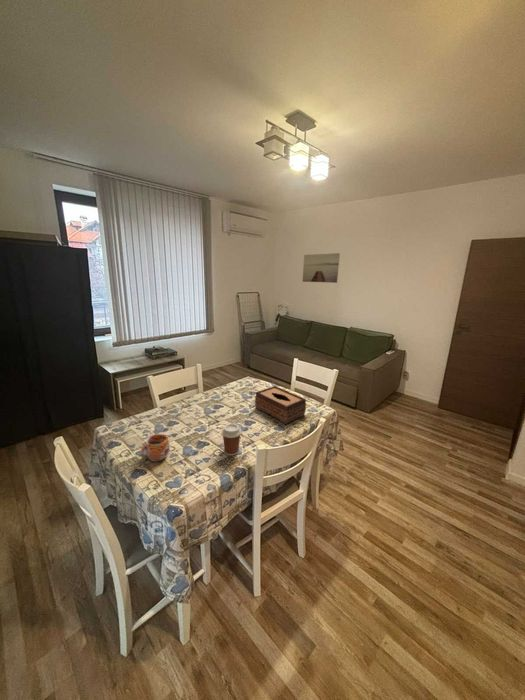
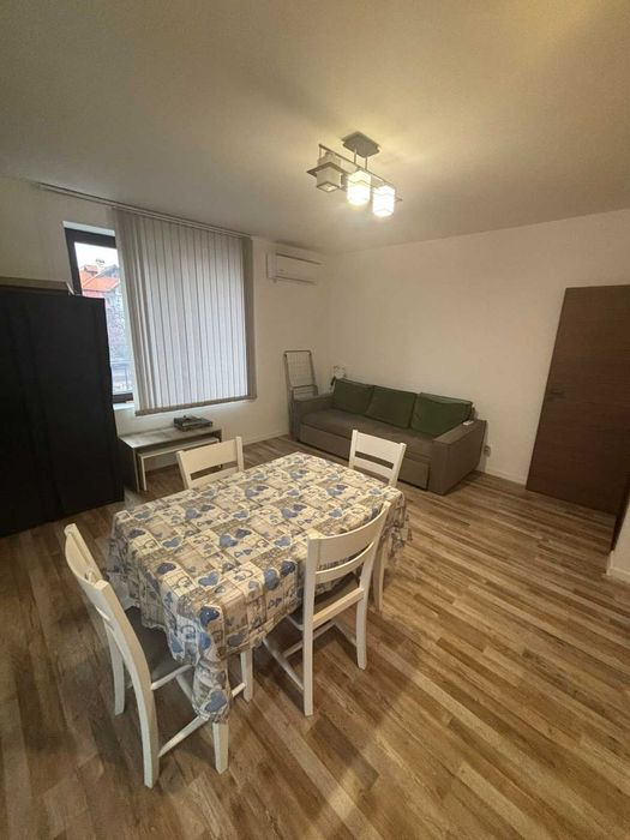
- wall art (320, 268)
- coffee cup (231, 439)
- mug (154, 448)
- tissue box (279, 403)
